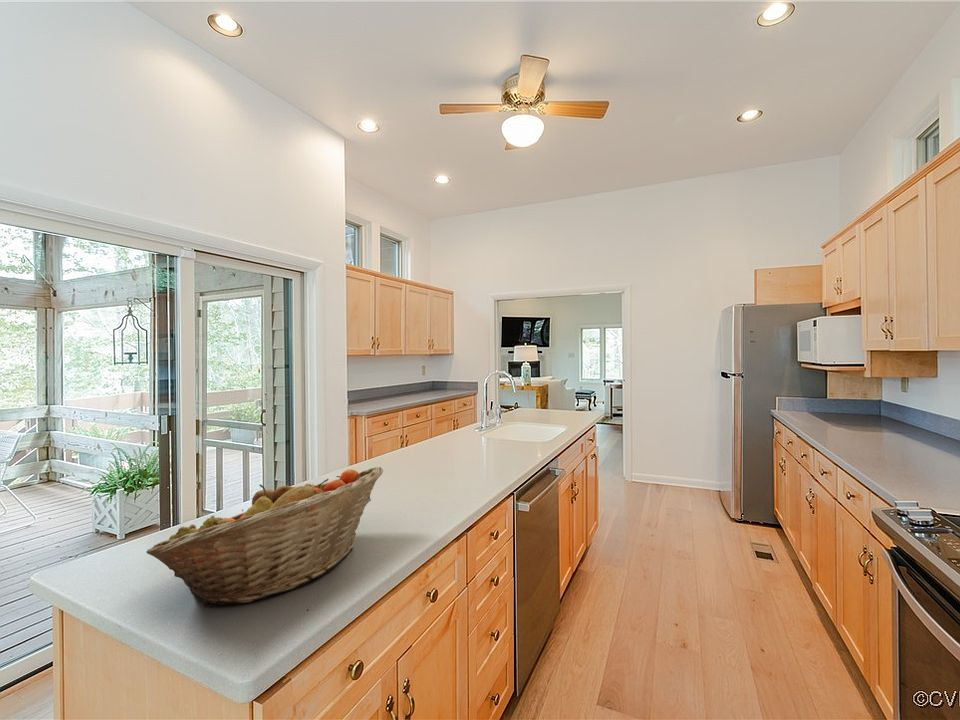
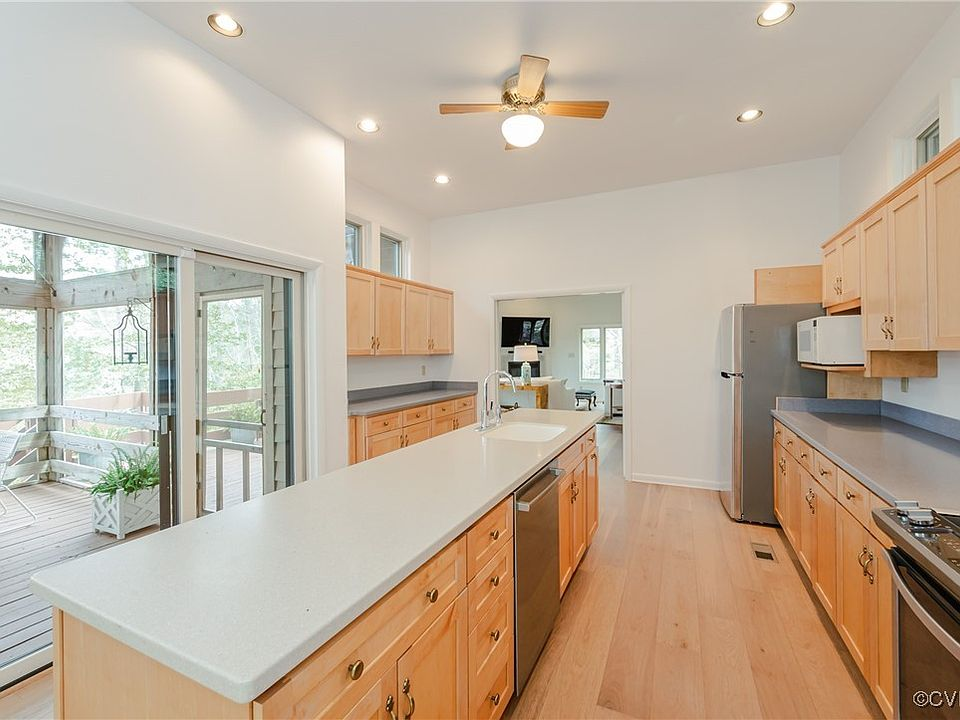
- fruit basket (284, 520)
